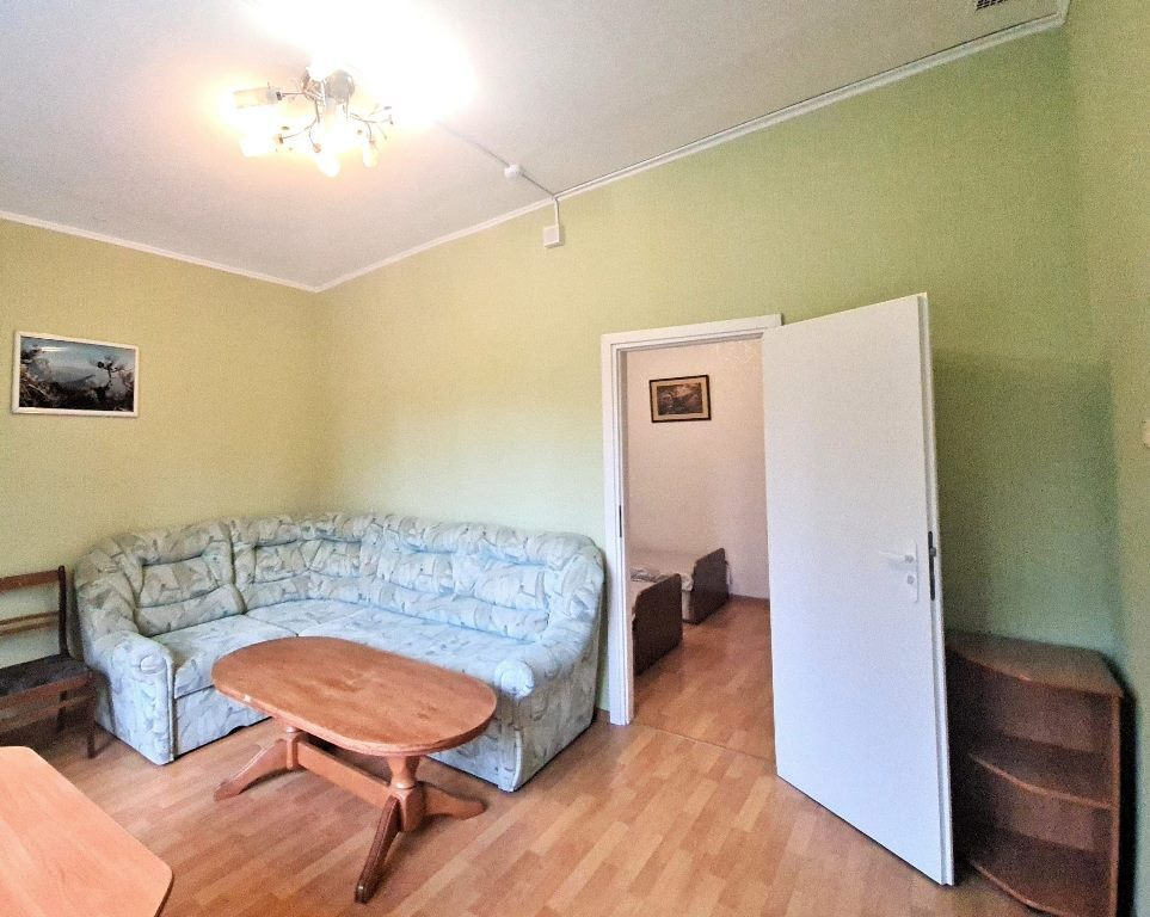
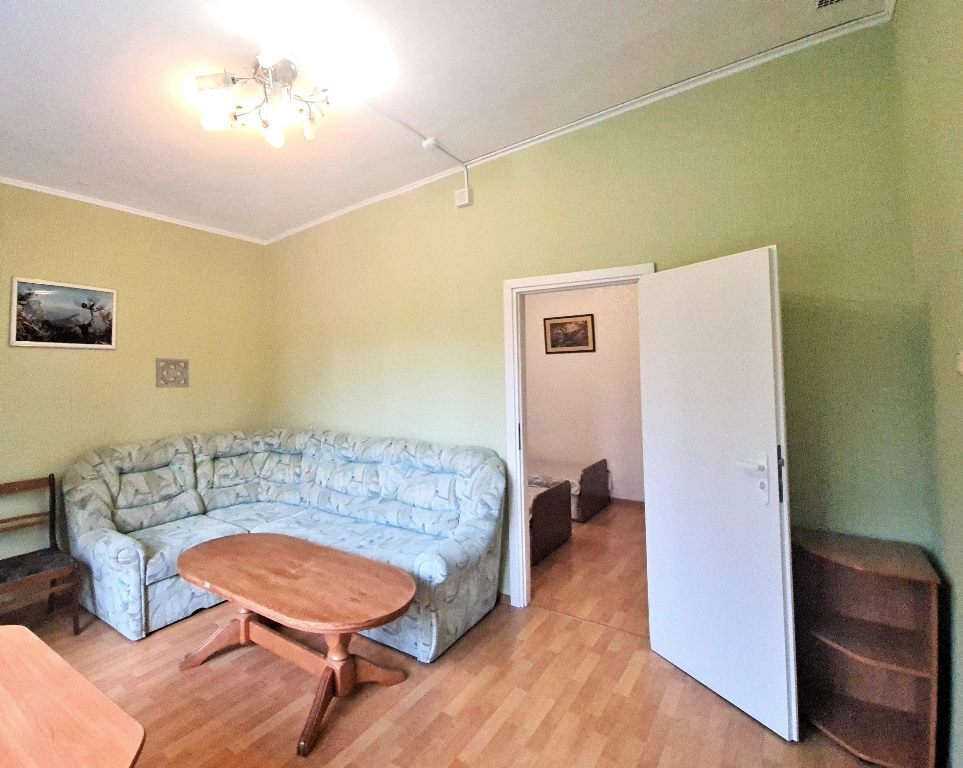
+ wall ornament (172, 373)
